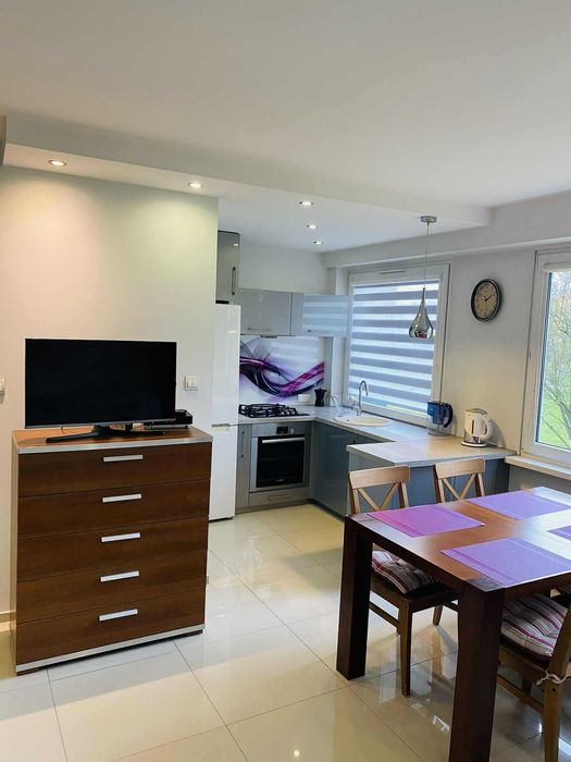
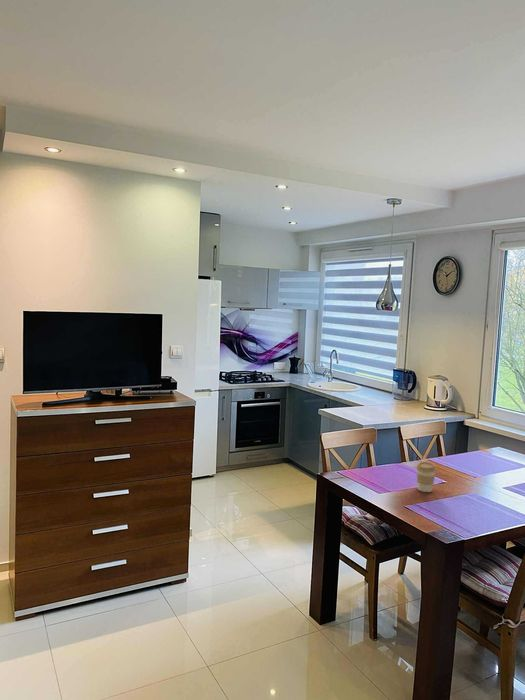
+ coffee cup (425, 476)
